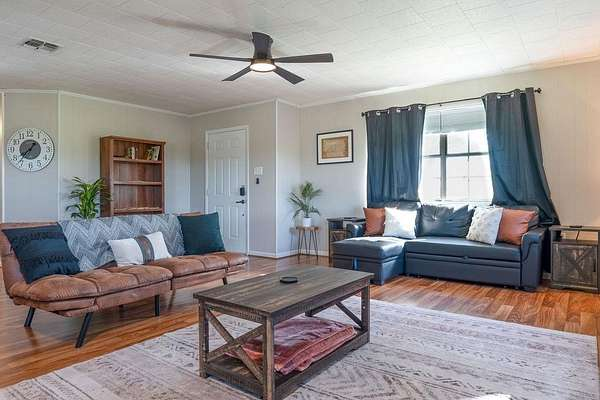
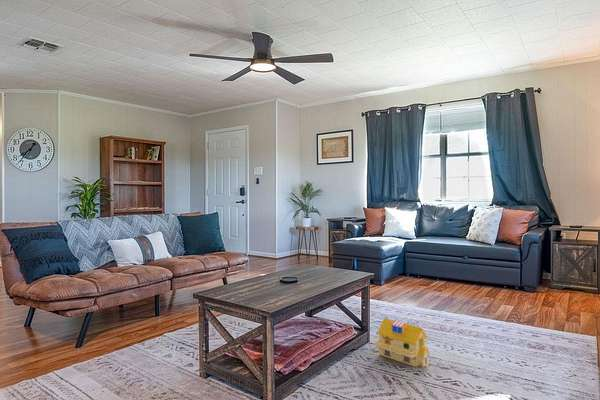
+ toy house (403, 340)
